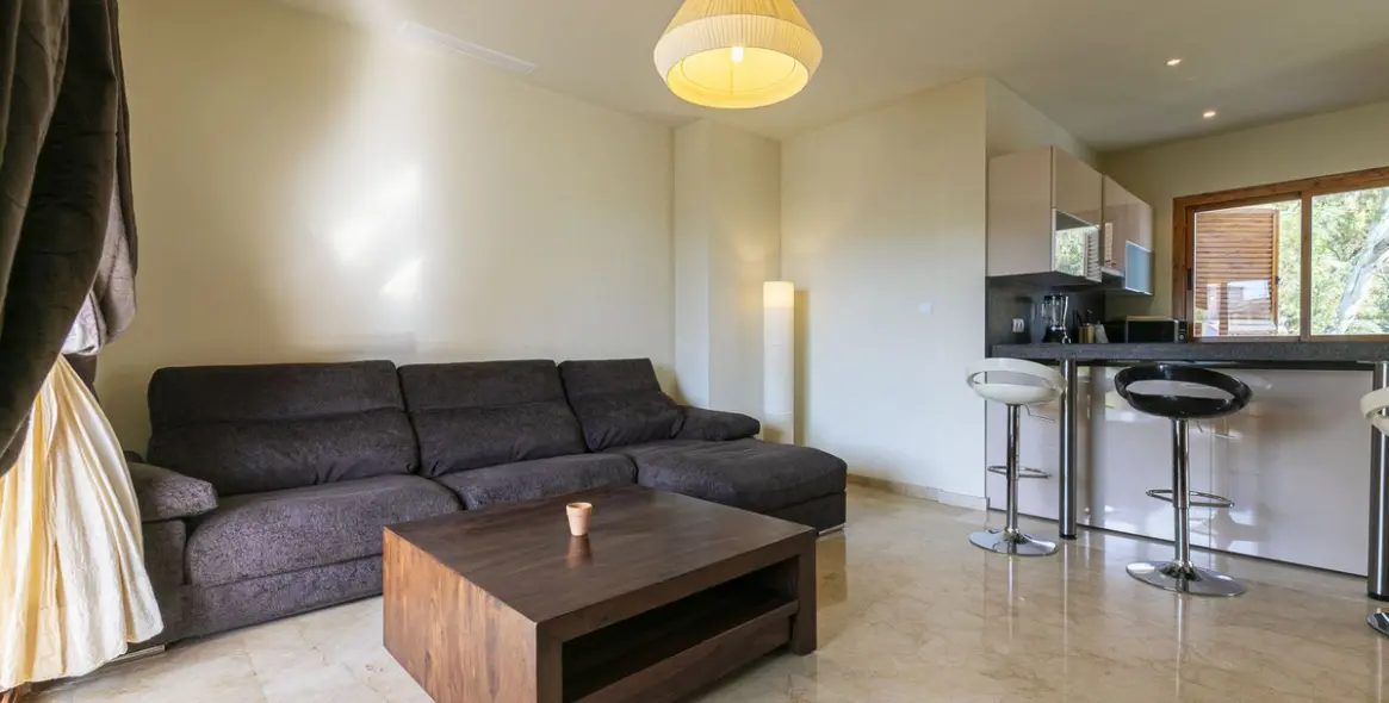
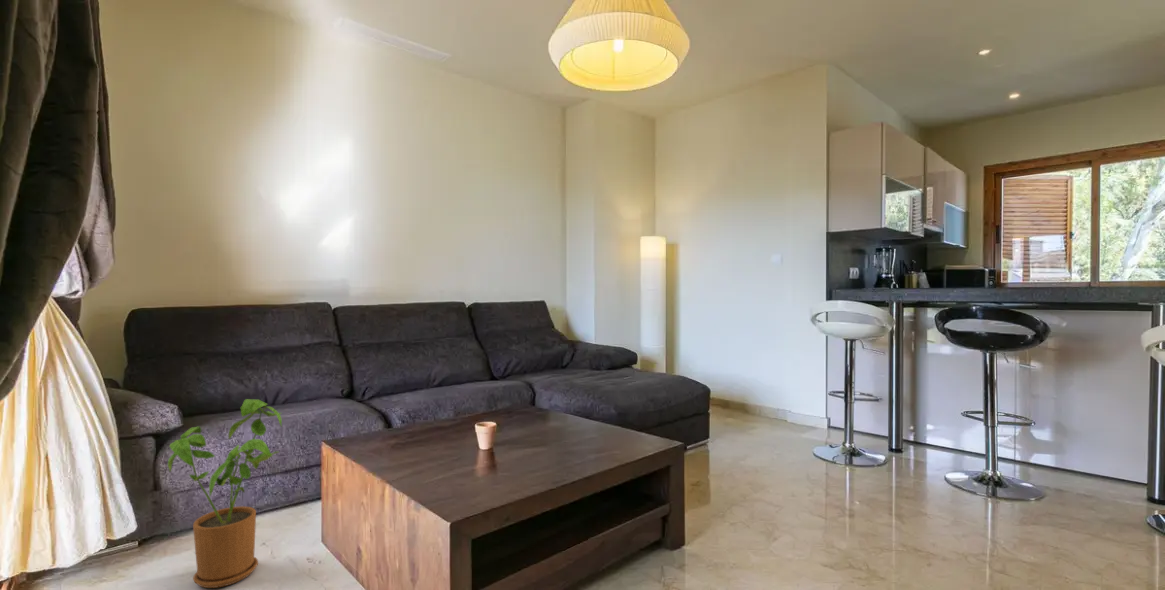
+ house plant (232, 489)
